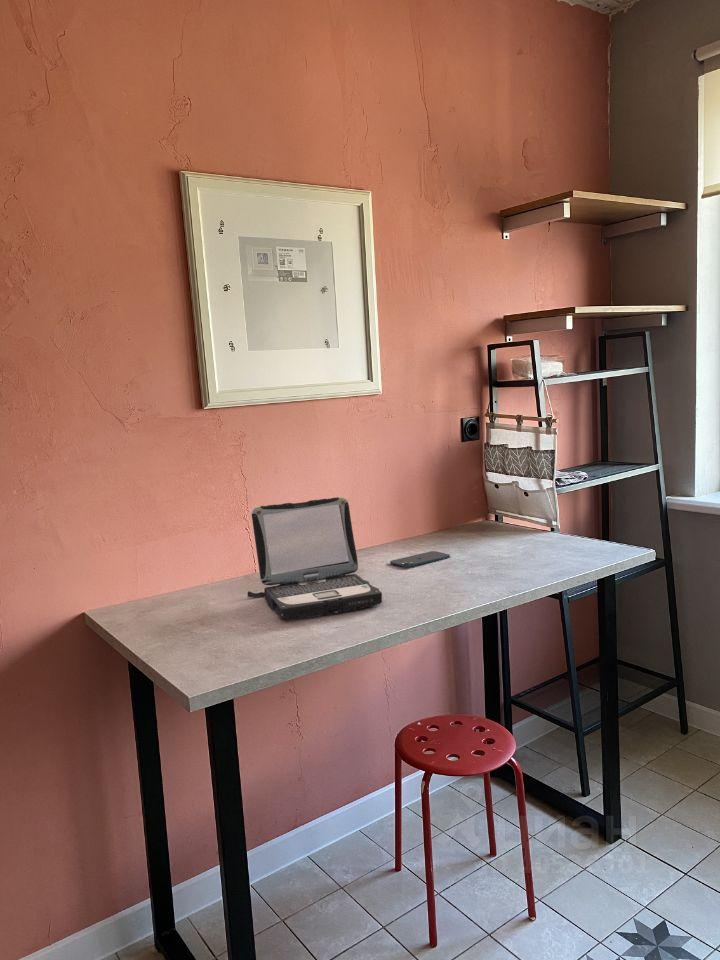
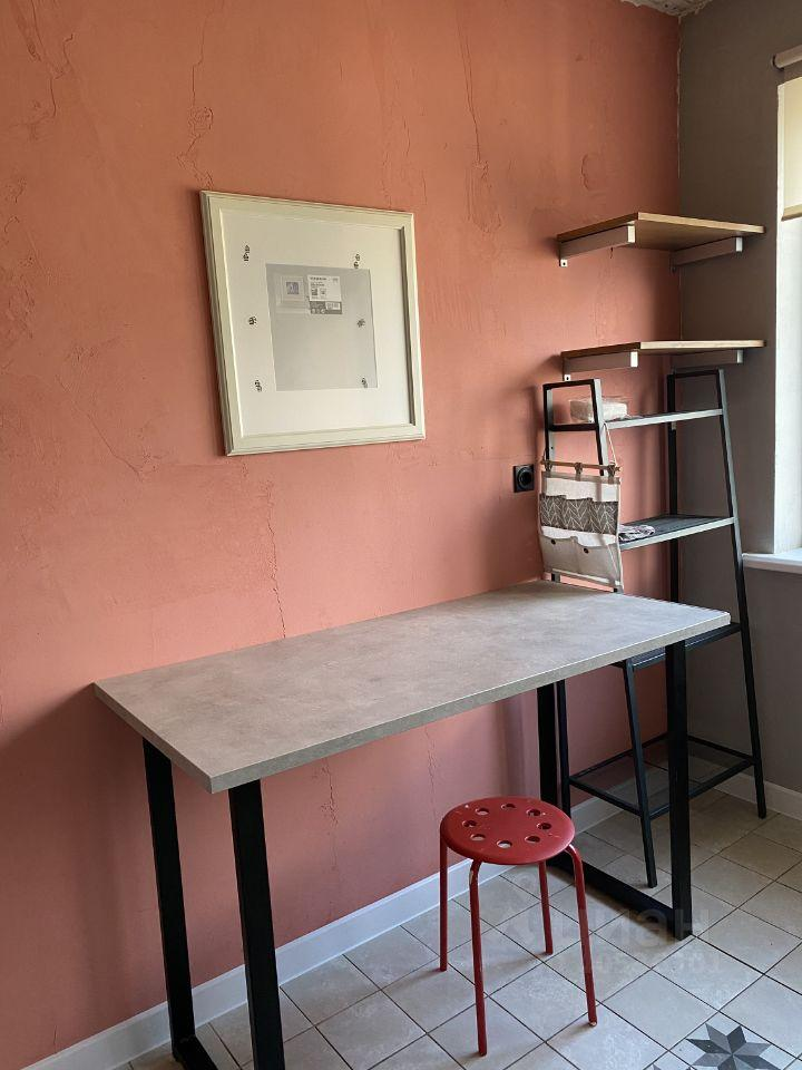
- laptop (312, 553)
- smartphone (420, 558)
